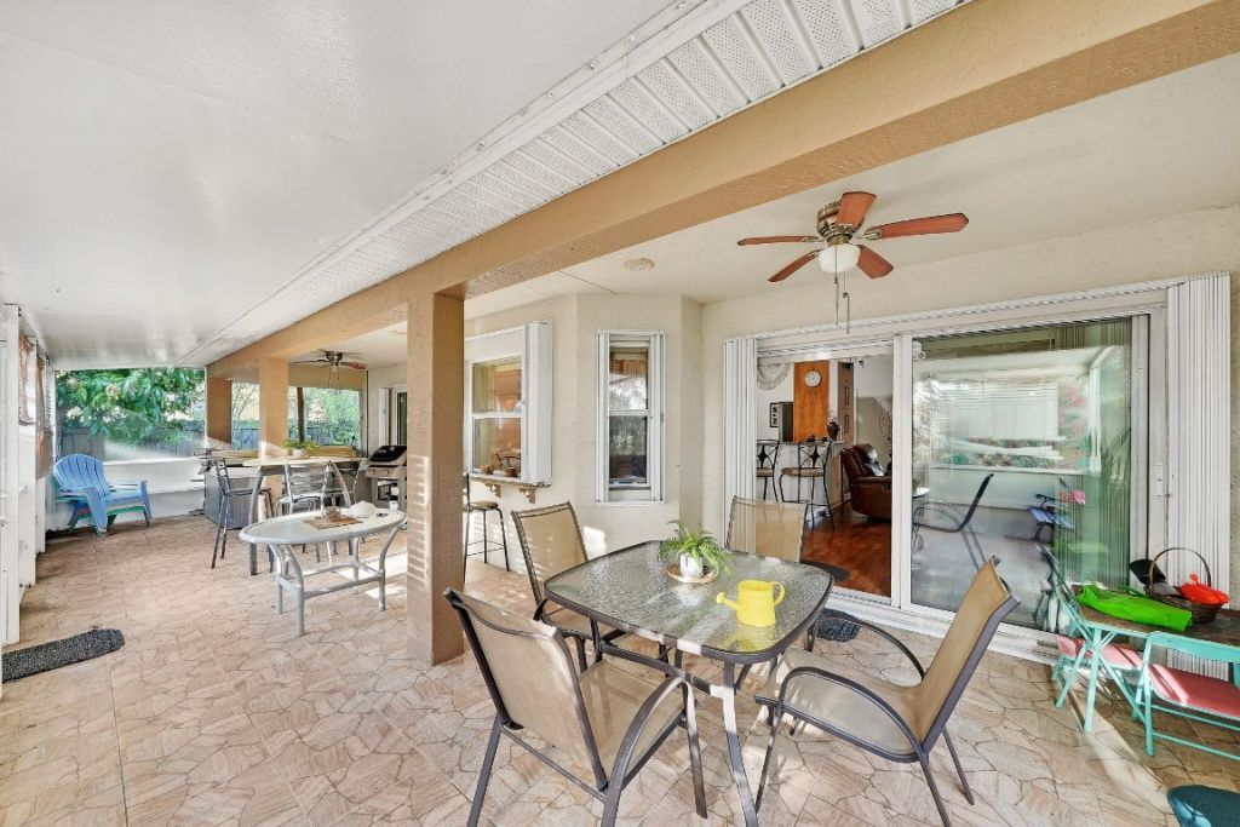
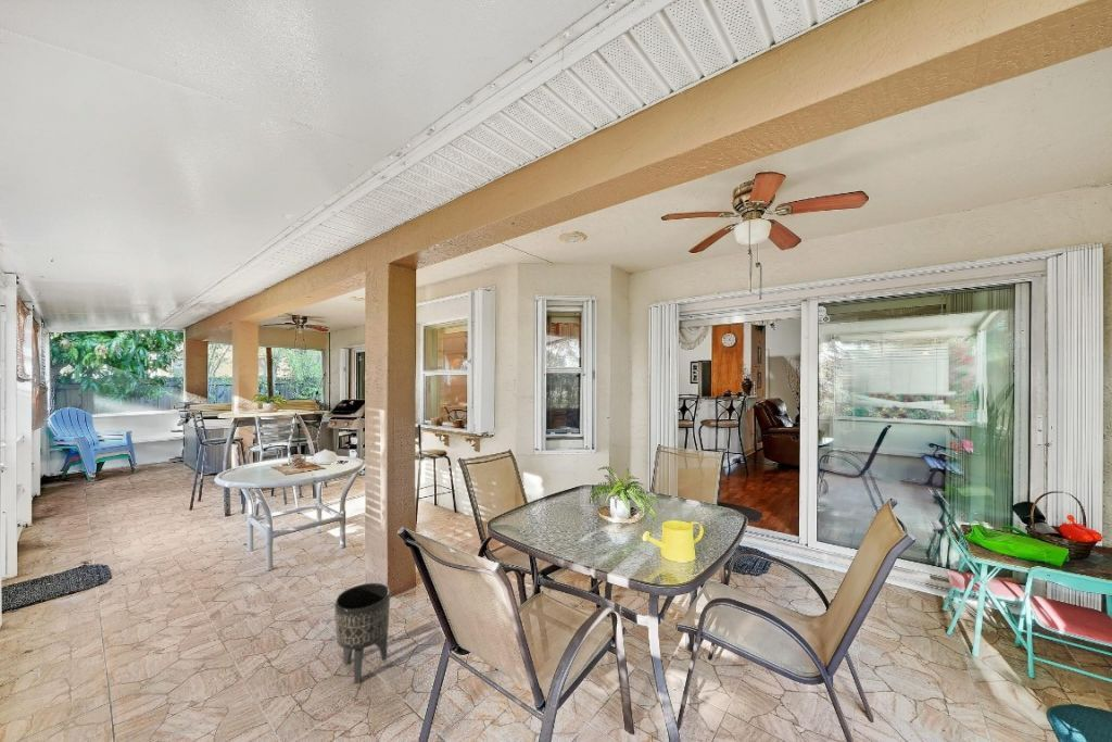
+ planter (363, 631)
